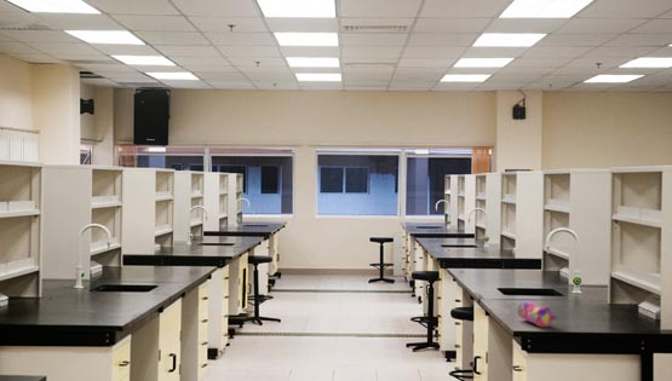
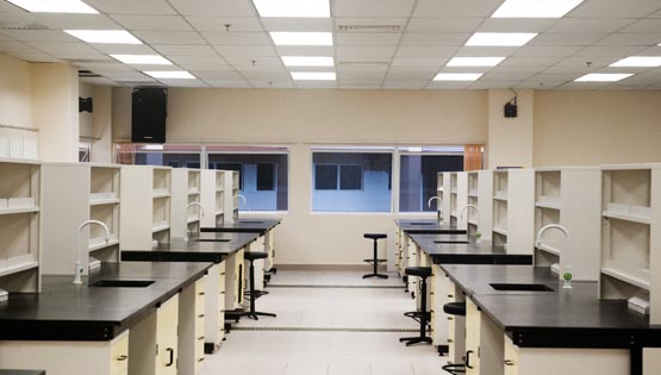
- pencil case (535, 313)
